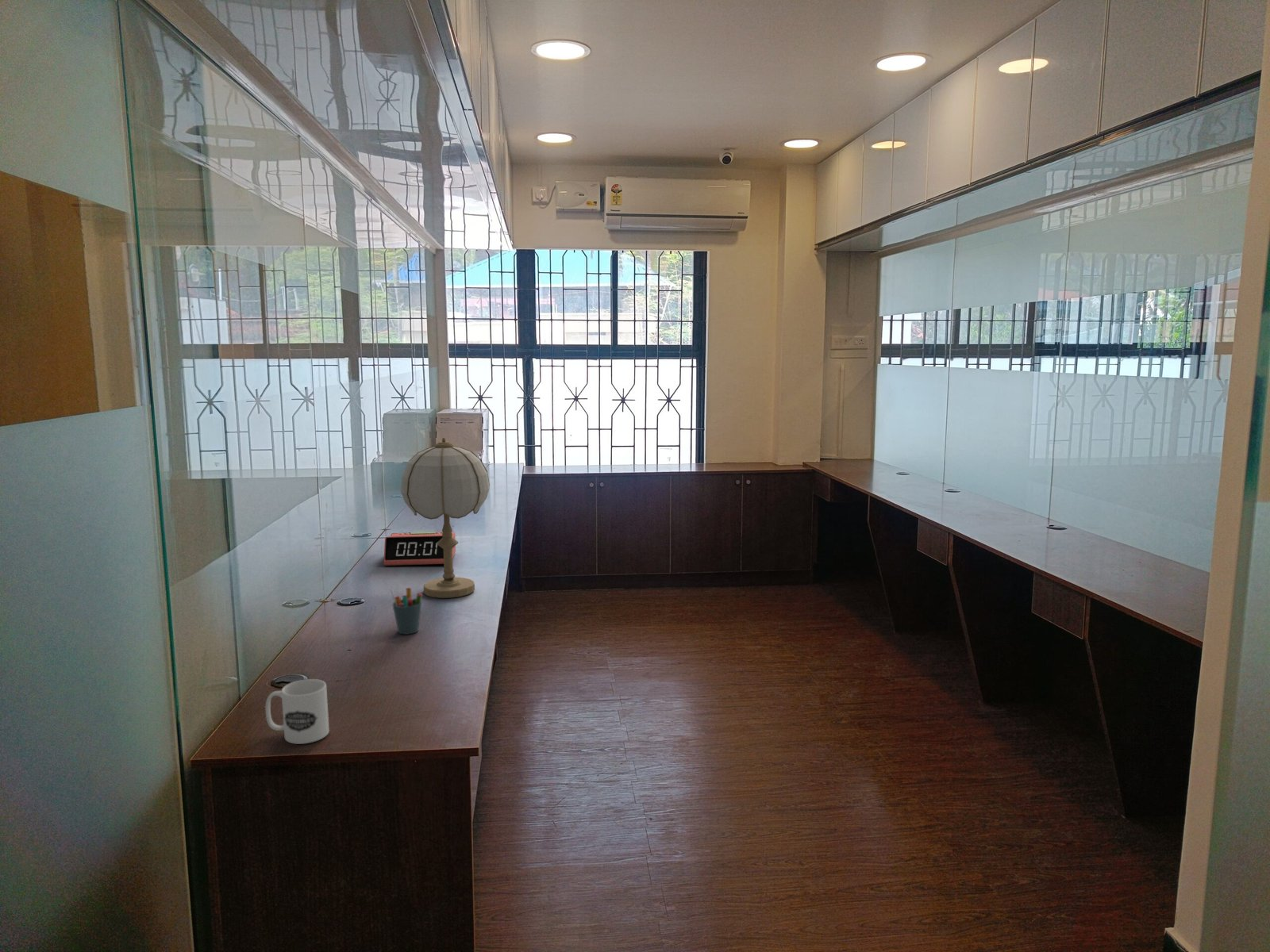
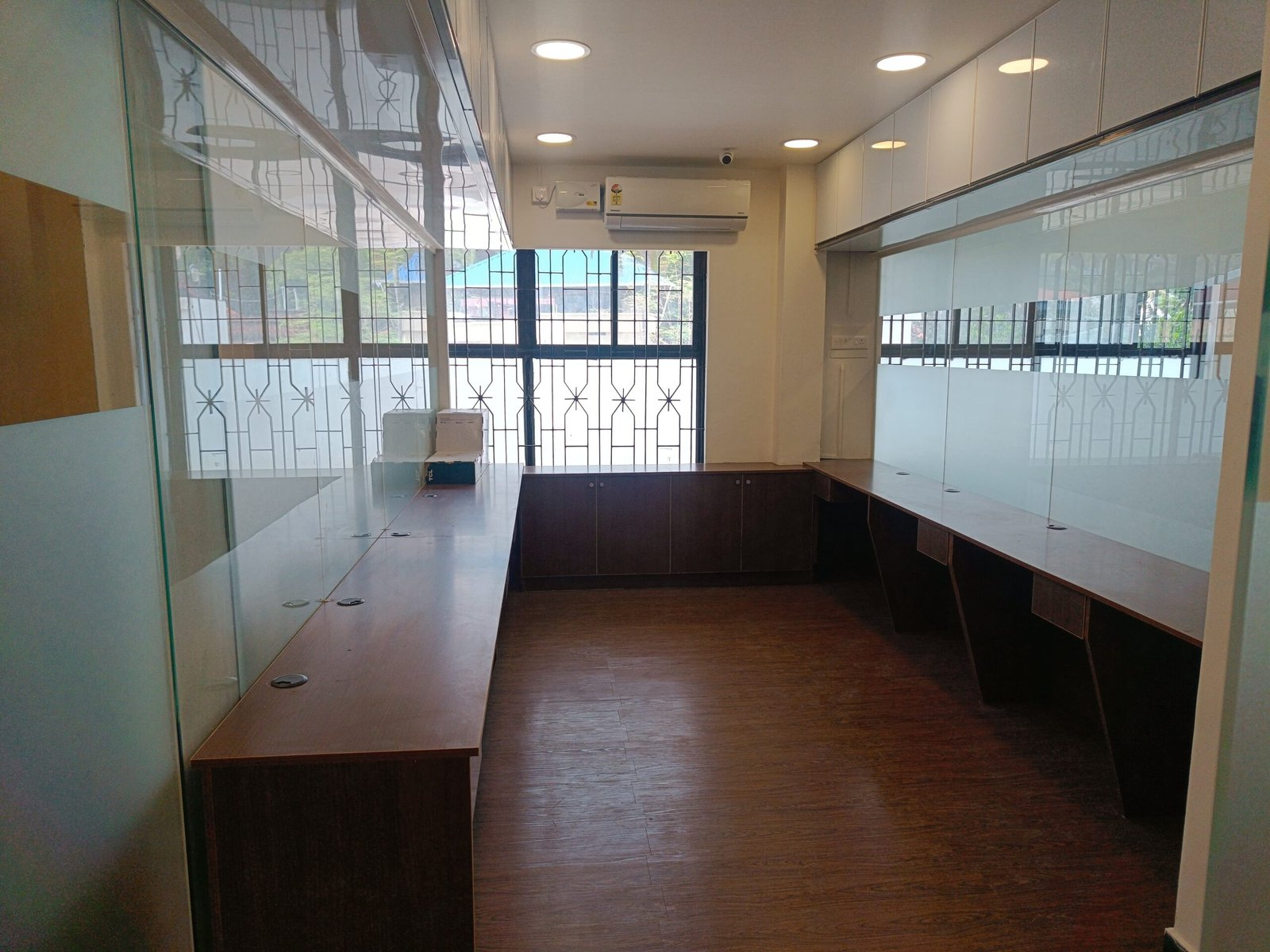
- alarm clock (420, 546)
- table lamp (447, 515)
- mug (296, 711)
- pen holder (407, 608)
